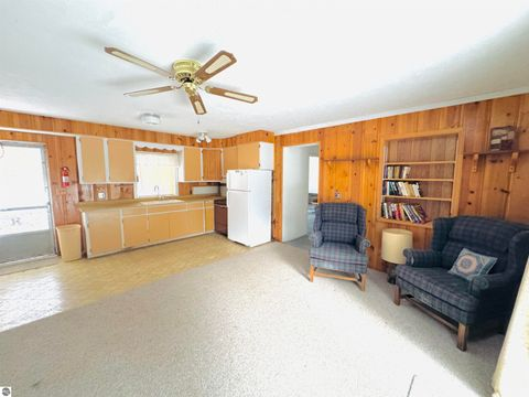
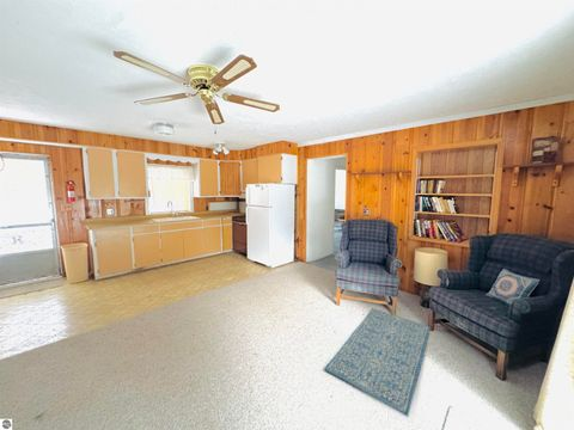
+ rug (384, 345)
